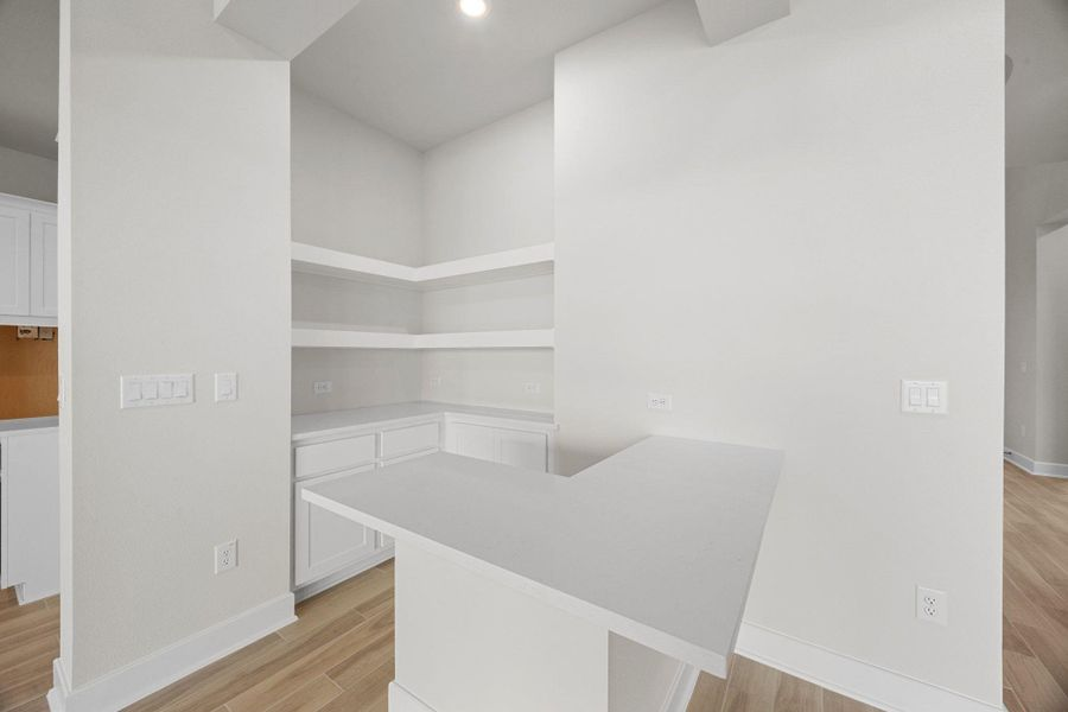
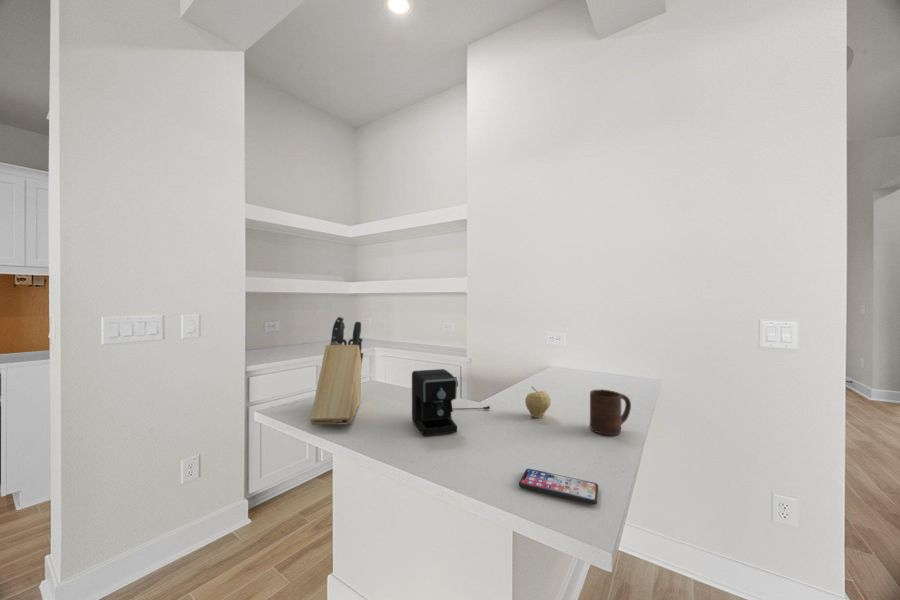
+ cup (608, 411)
+ knife block (341, 364)
+ coffee maker (456, 396)
+ smartphone (558, 485)
+ fruit (538, 401)
